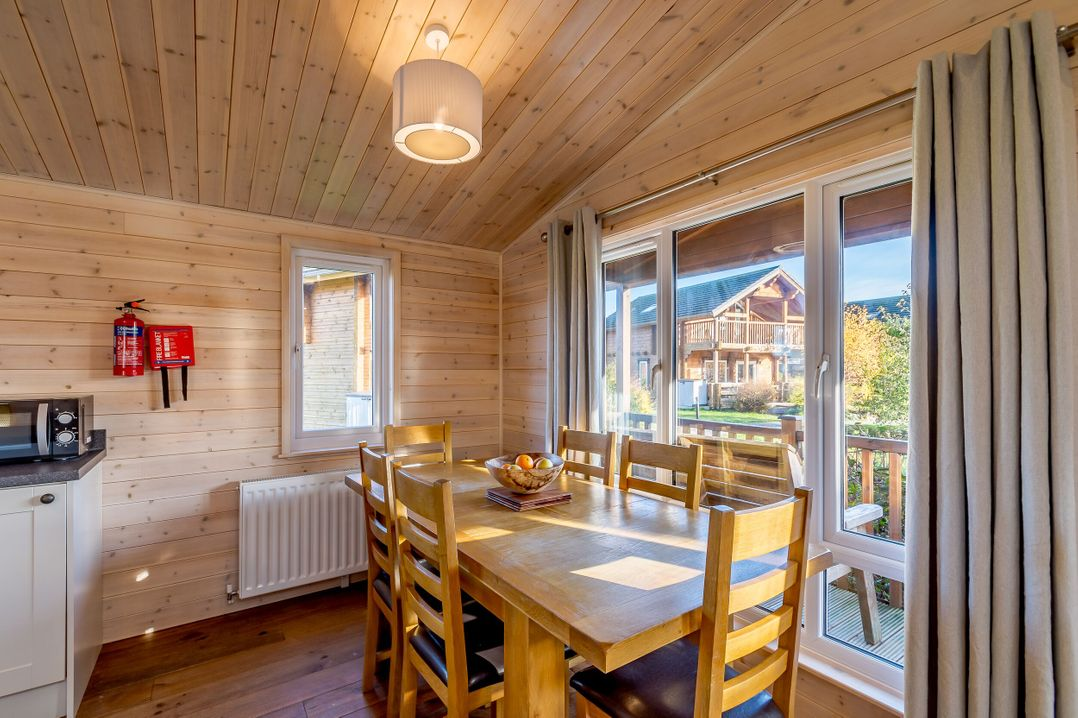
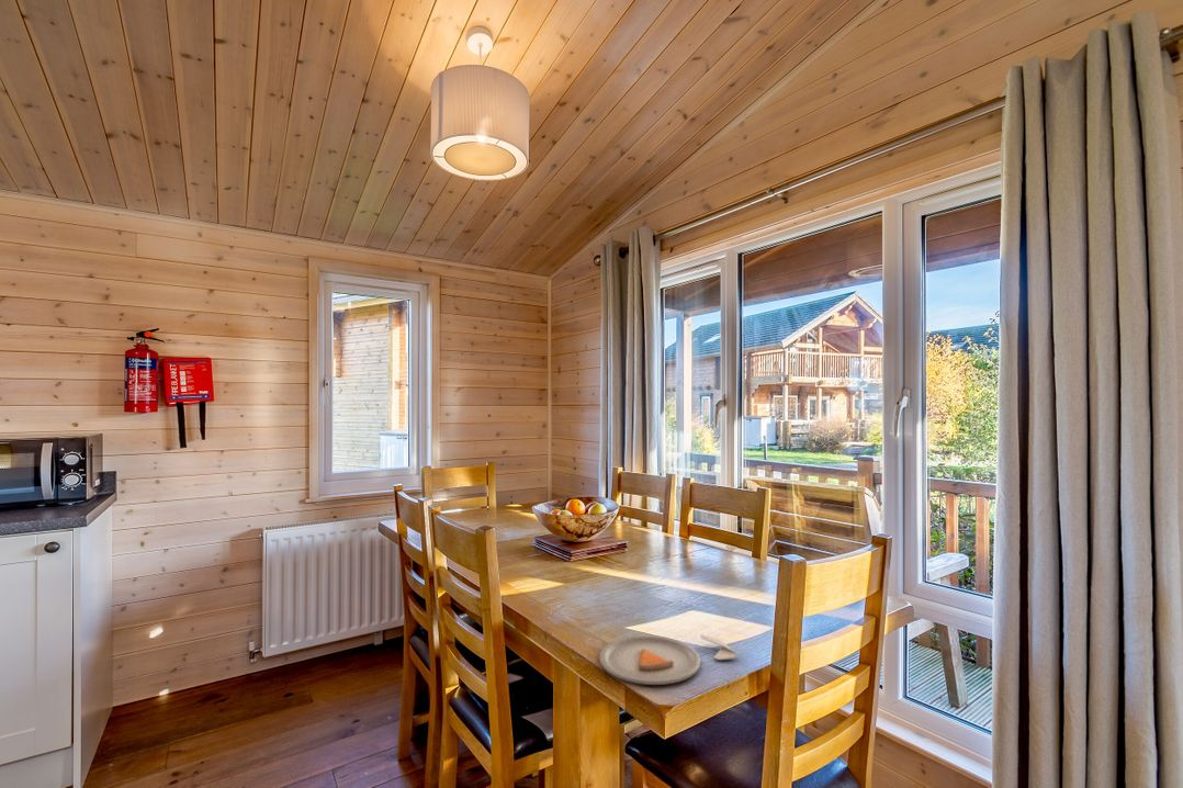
+ dinner plate (667, 654)
